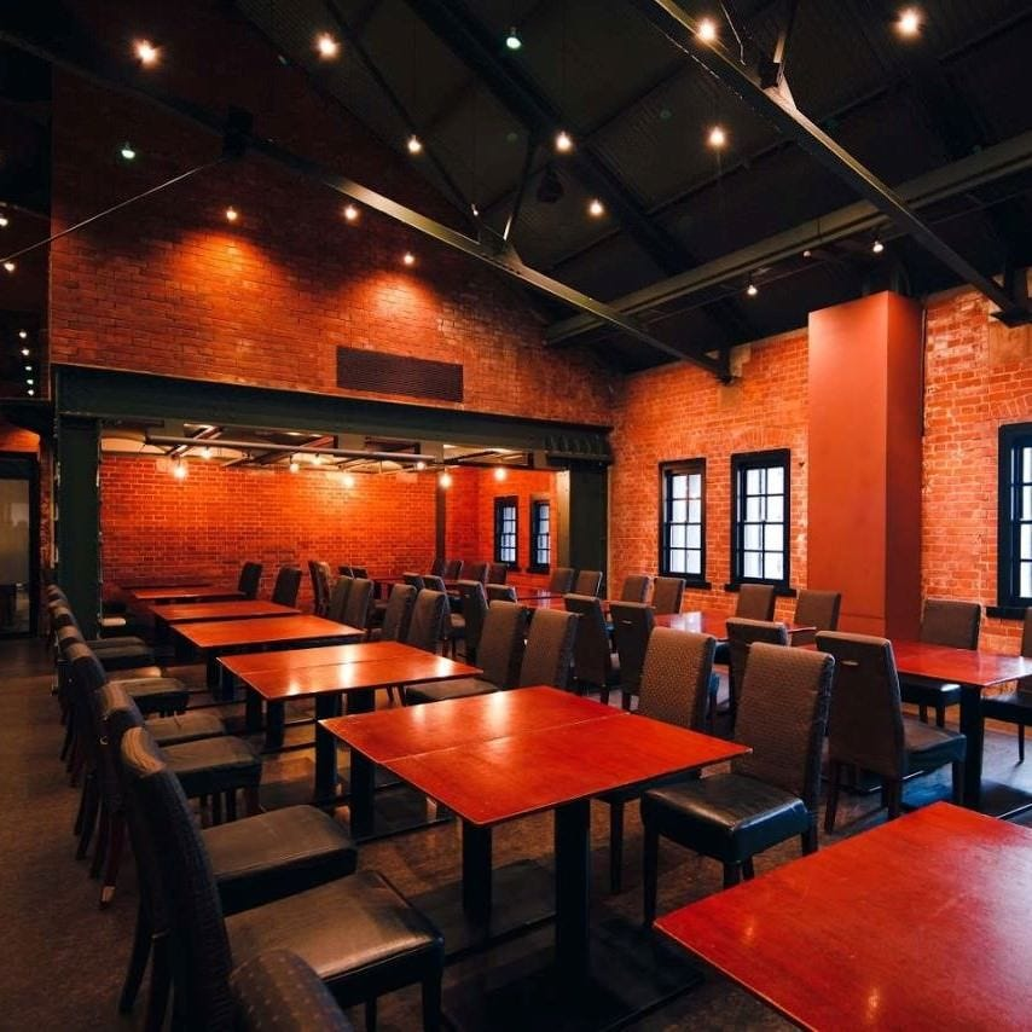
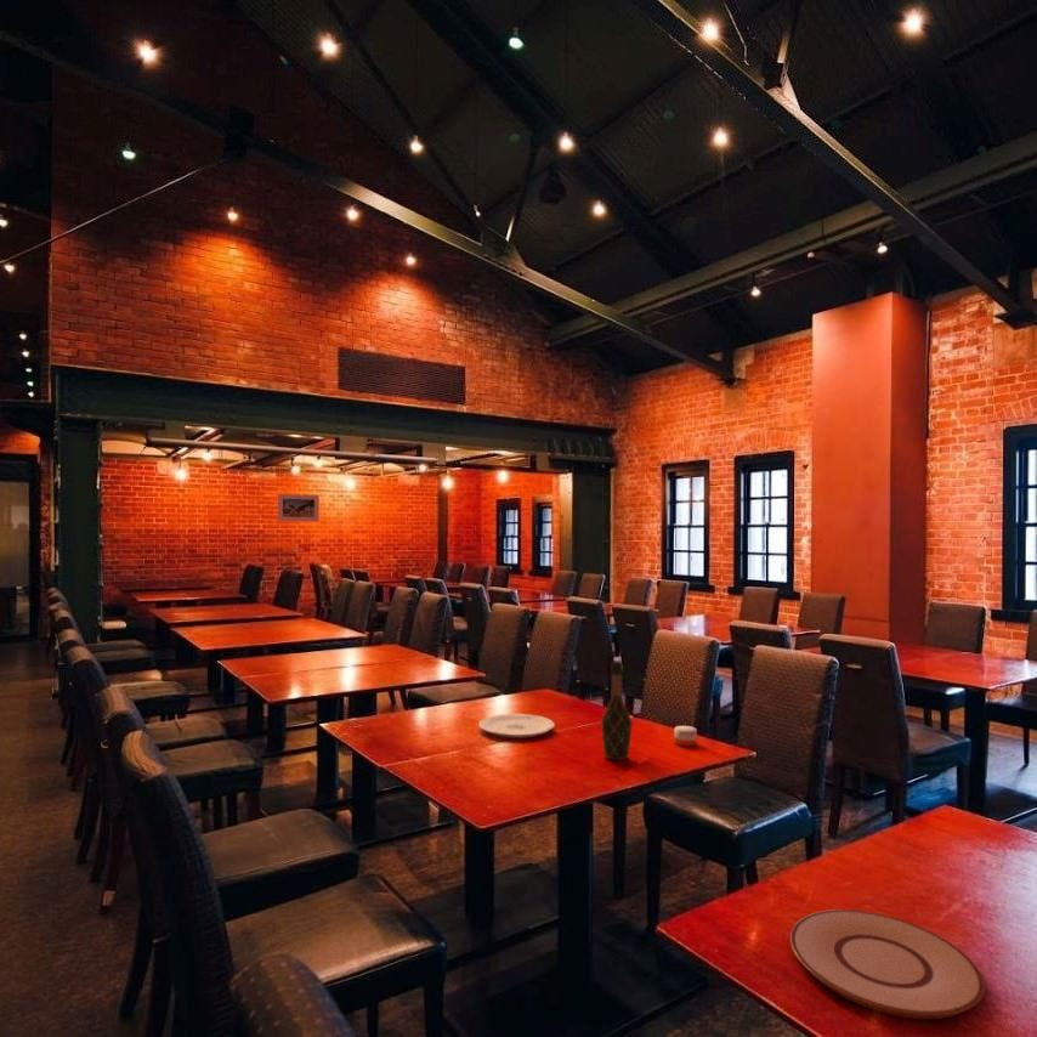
+ plate (516, 726)
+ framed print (299, 508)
+ wine bottle (616, 709)
+ candle (685, 727)
+ plate (882, 959)
